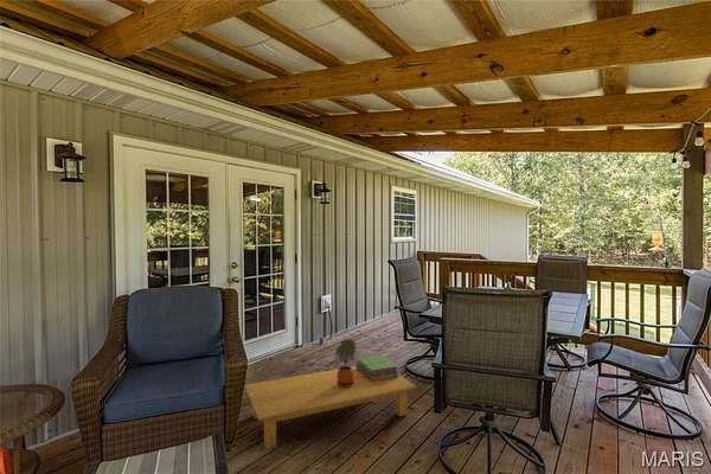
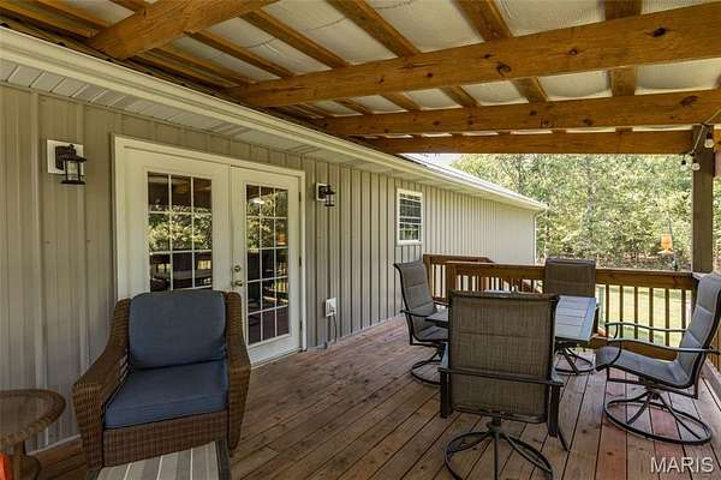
- potted plant (345, 361)
- stack of books (377, 366)
- coffee table (329, 399)
